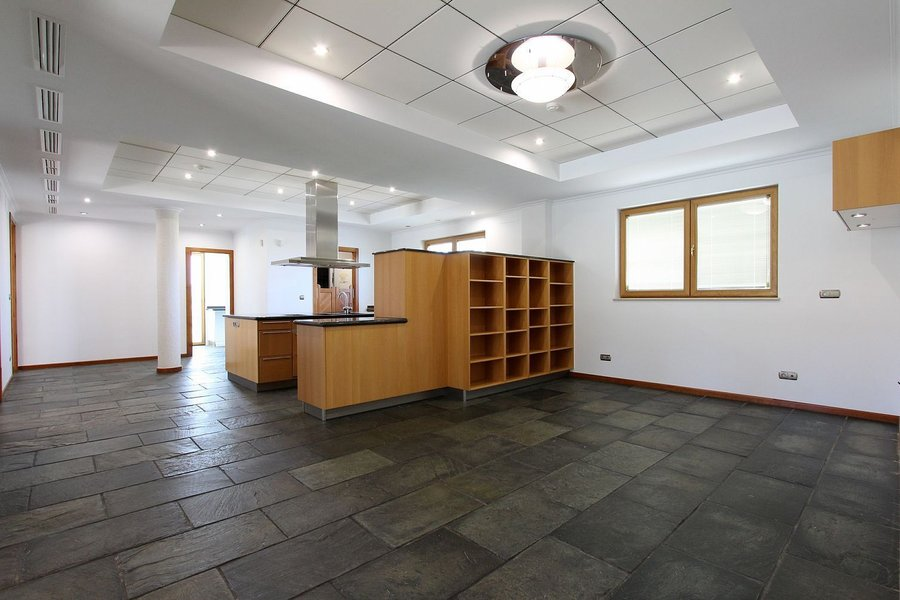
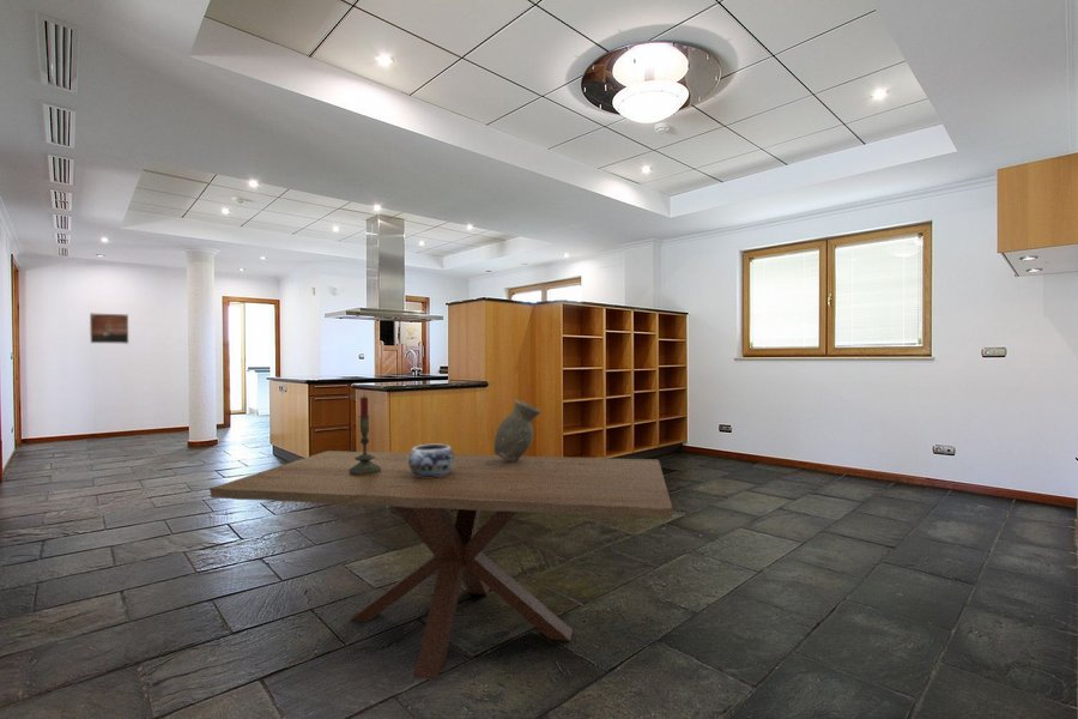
+ dining table (458, 549)
+ decorative bowl (431, 459)
+ vase (516, 430)
+ candle (364, 433)
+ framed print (109, 328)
